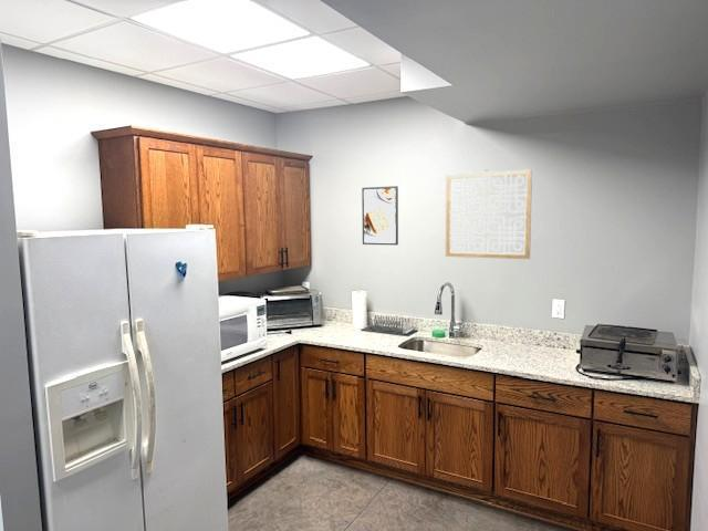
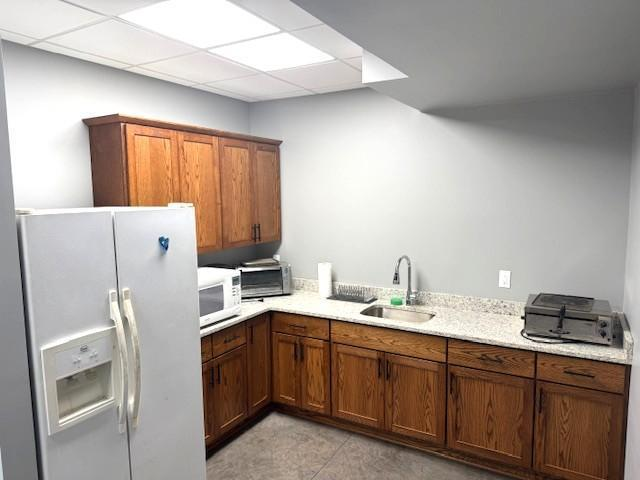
- wall art (486, 212)
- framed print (379, 216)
